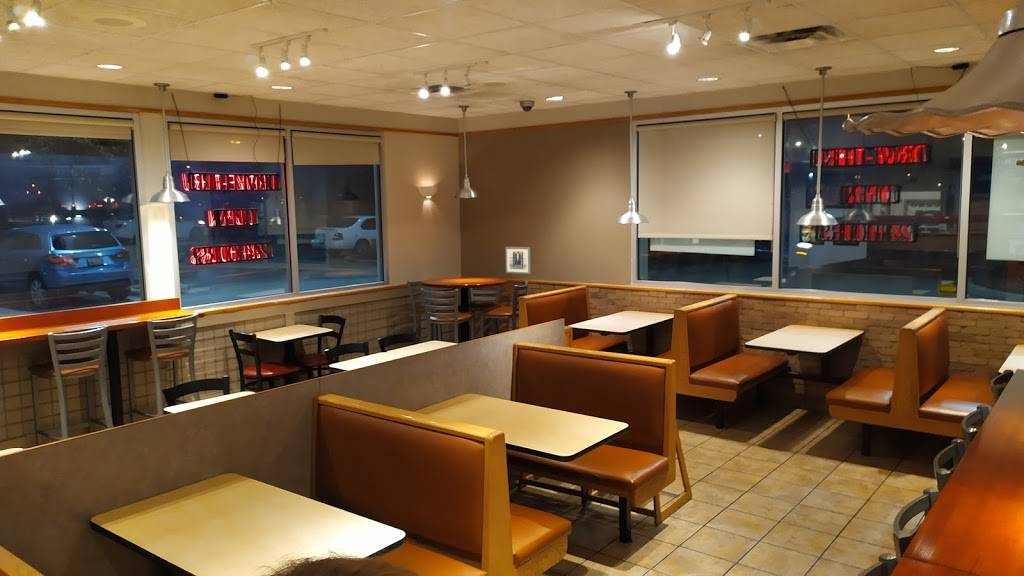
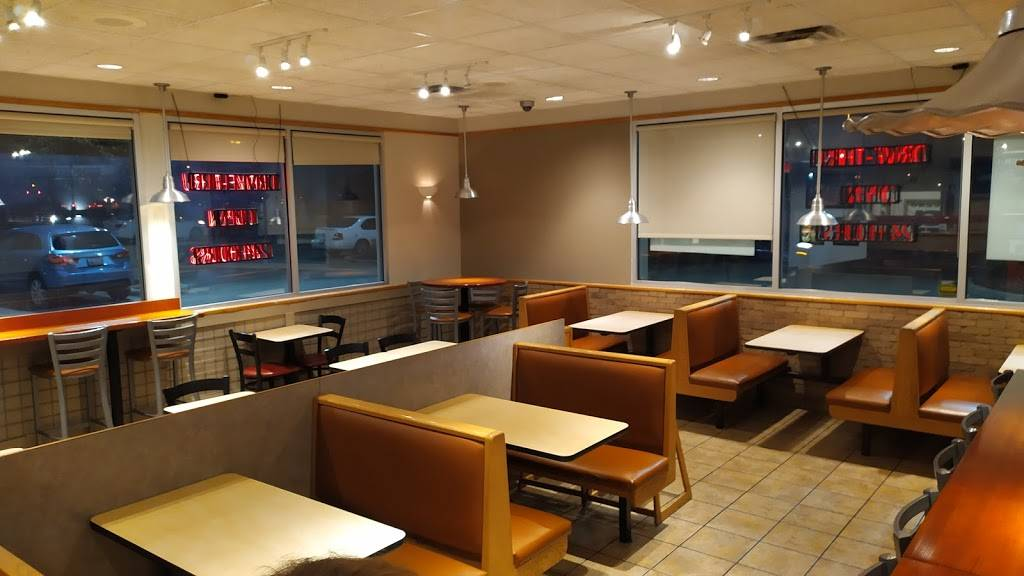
- wall art (517, 260)
